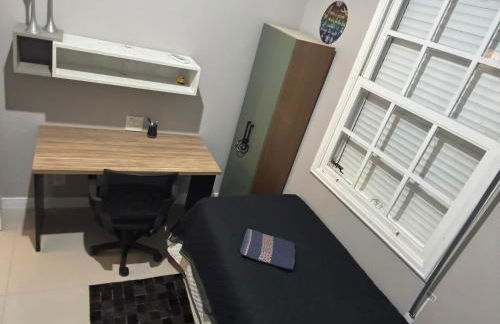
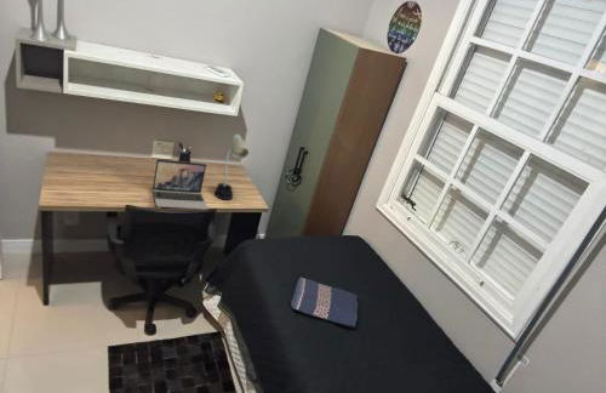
+ desk lamp (227, 166)
+ laptop (182, 184)
